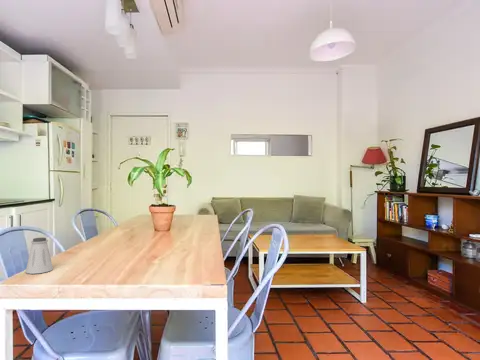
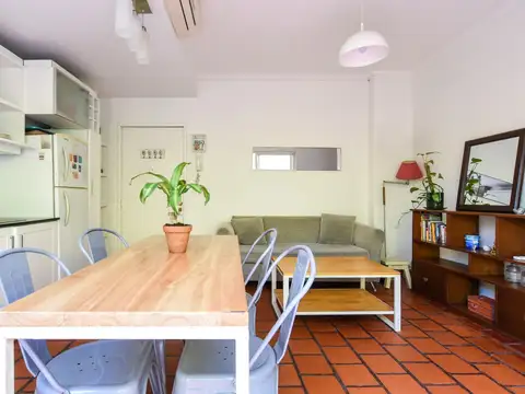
- saltshaker (39, 254)
